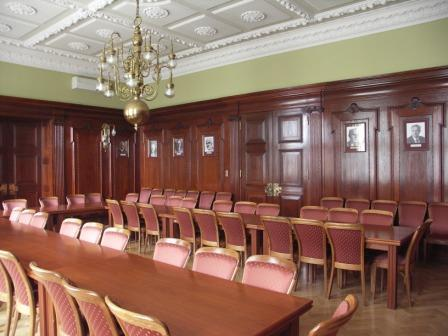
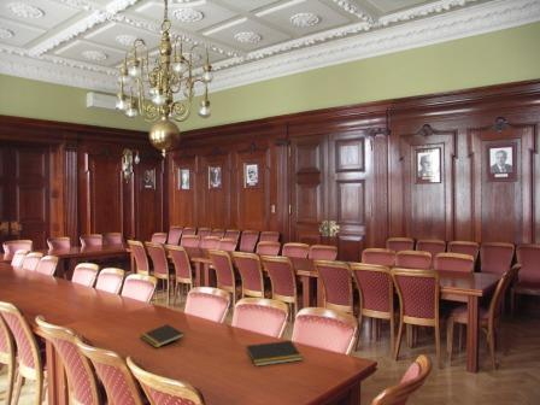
+ notepad (274, 352)
+ notepad (162, 335)
